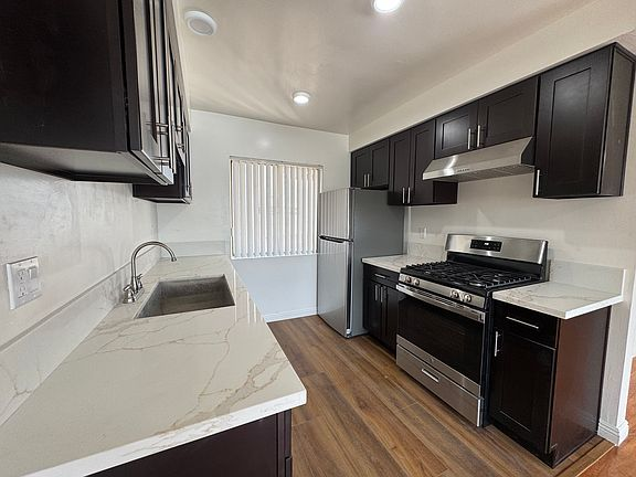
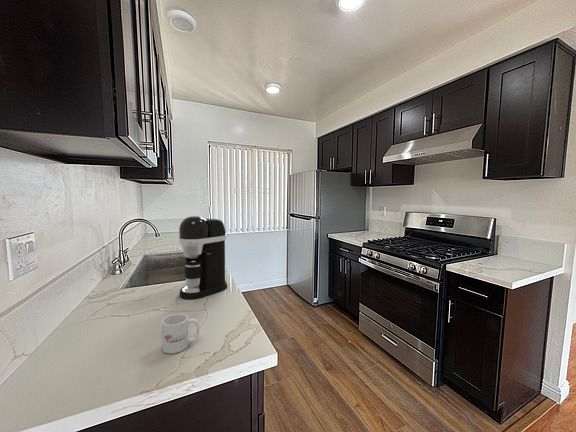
+ mug (181, 331)
+ coffee maker (203, 253)
